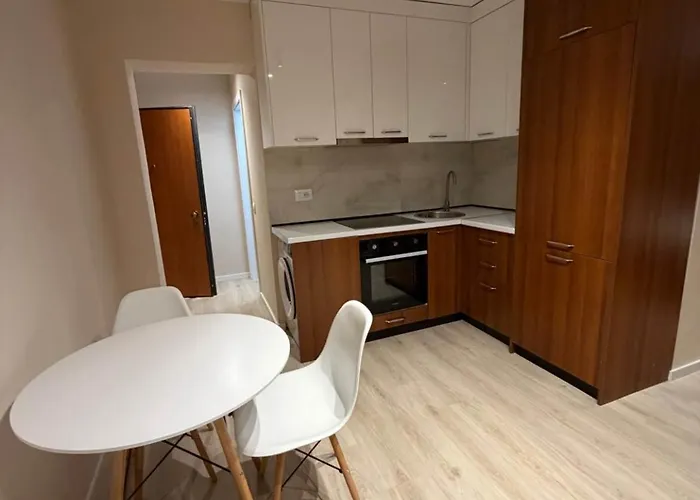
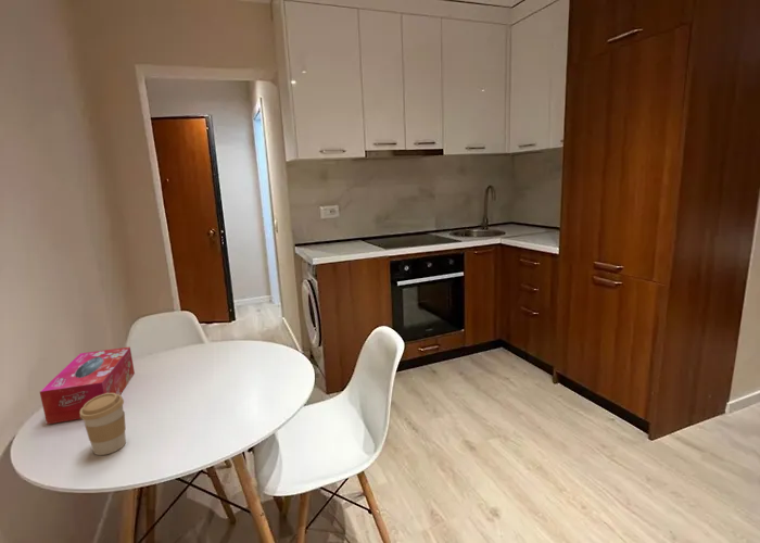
+ coffee cup (105, 422)
+ tissue box (92, 381)
